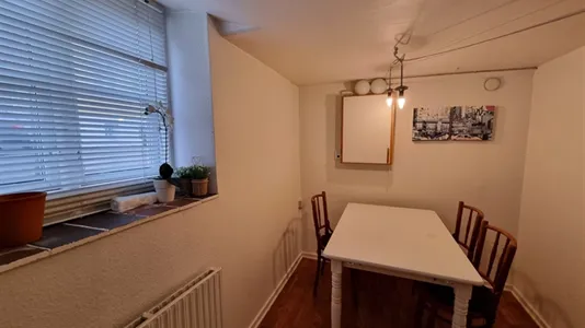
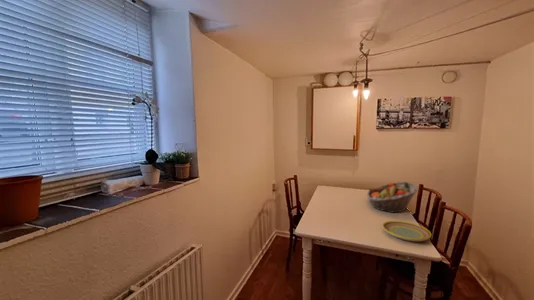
+ plate (405, 231)
+ fruit basket (391, 195)
